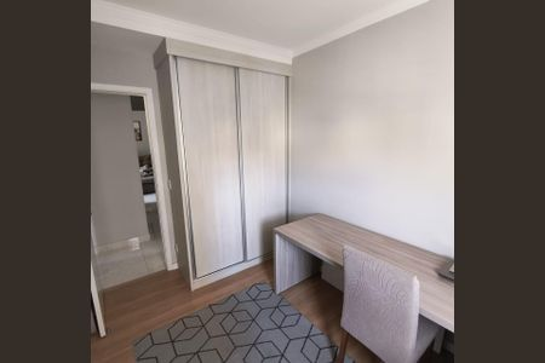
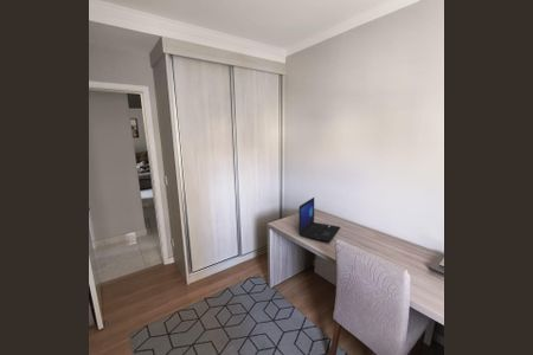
+ laptop (317, 222)
